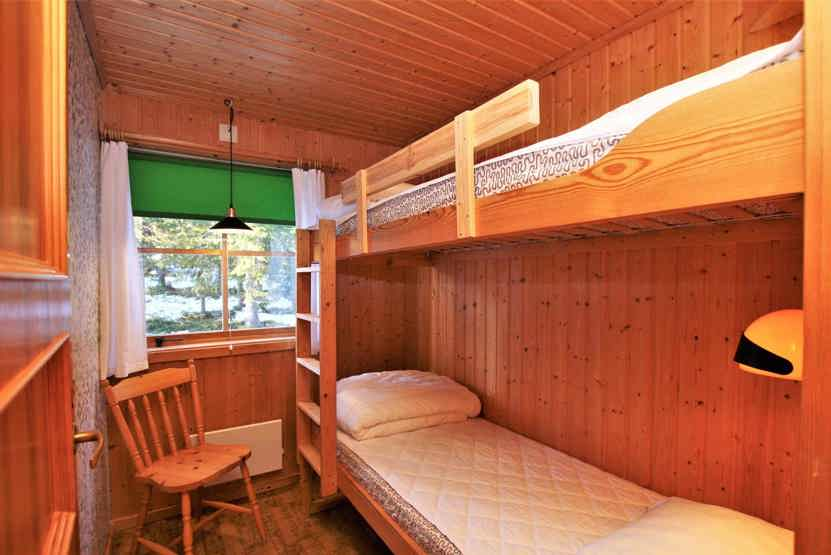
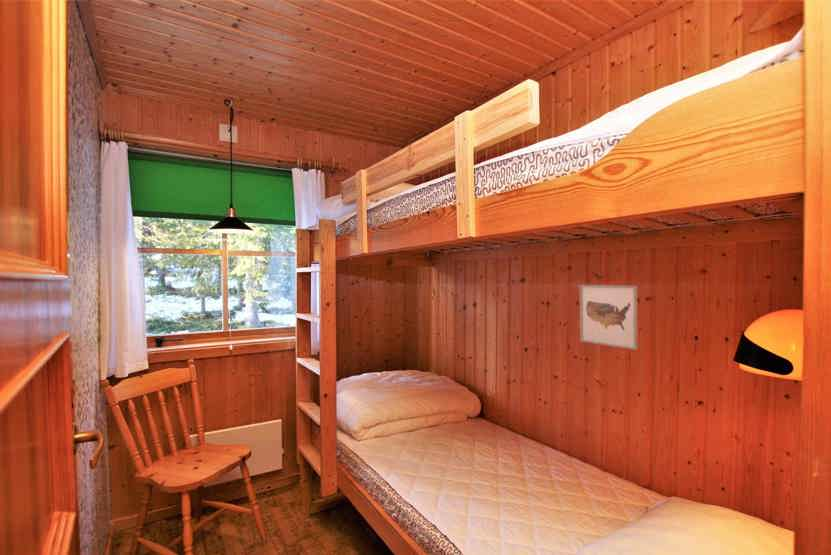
+ wall art (606, 315)
